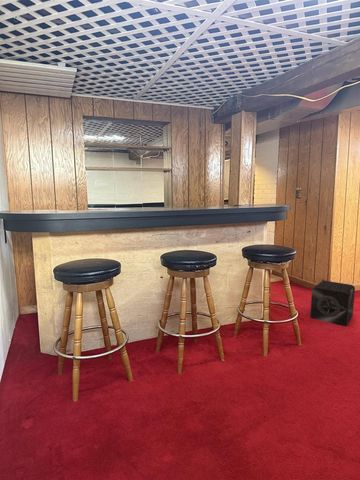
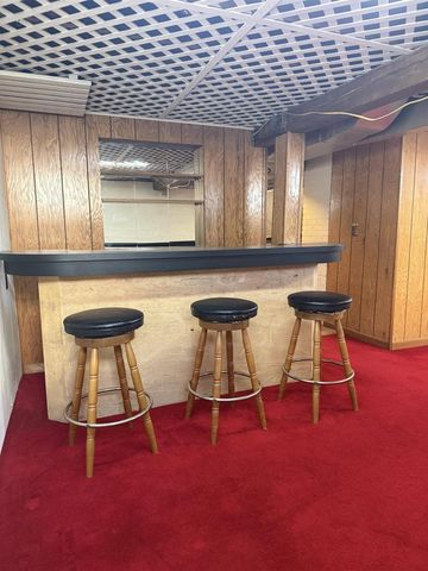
- speaker (332, 301)
